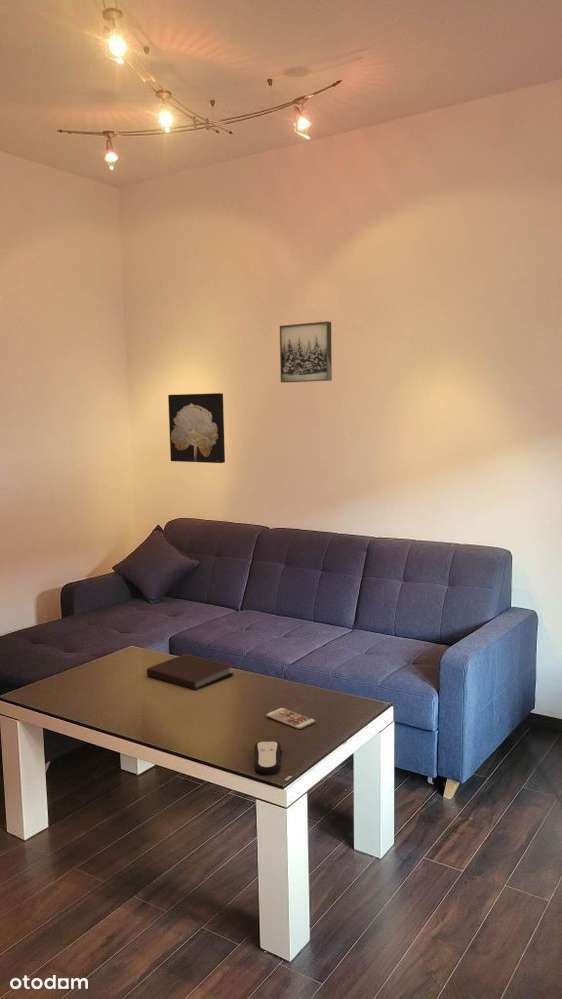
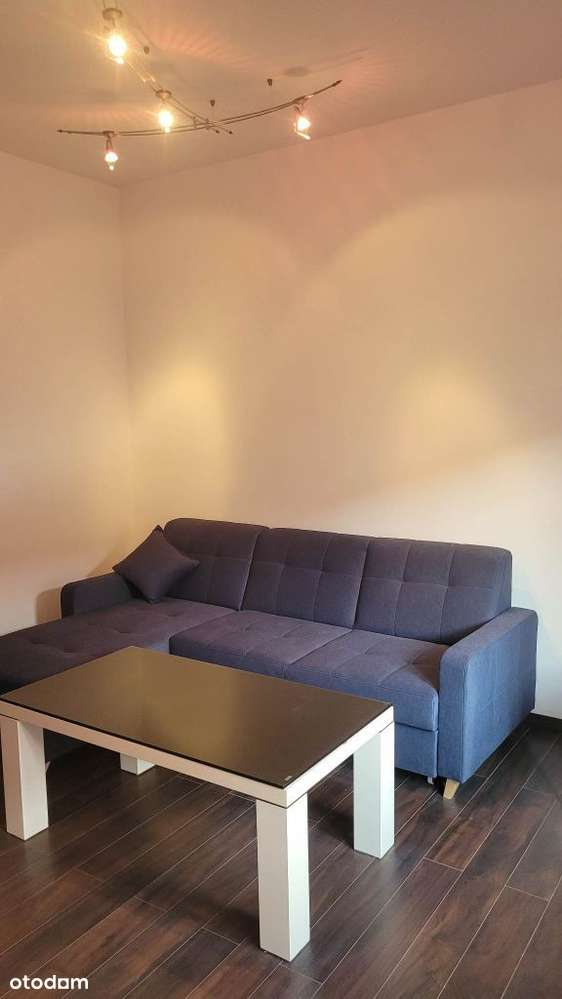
- smartphone (290, 718)
- wall art (305, 352)
- notebook (190, 671)
- wall art (196, 428)
- remote control (267, 756)
